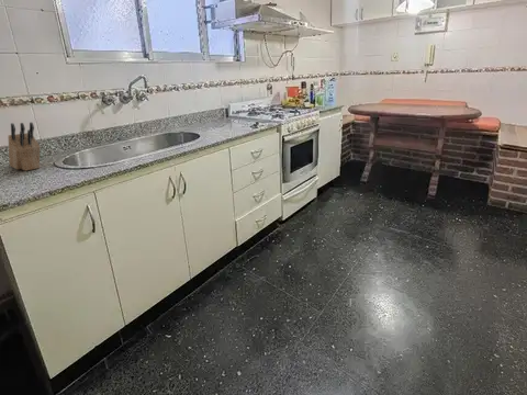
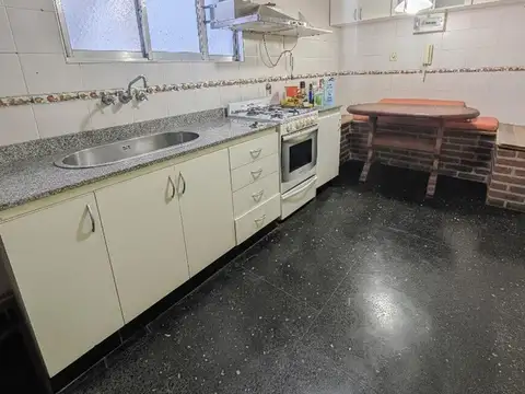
- knife block (21, 145)
